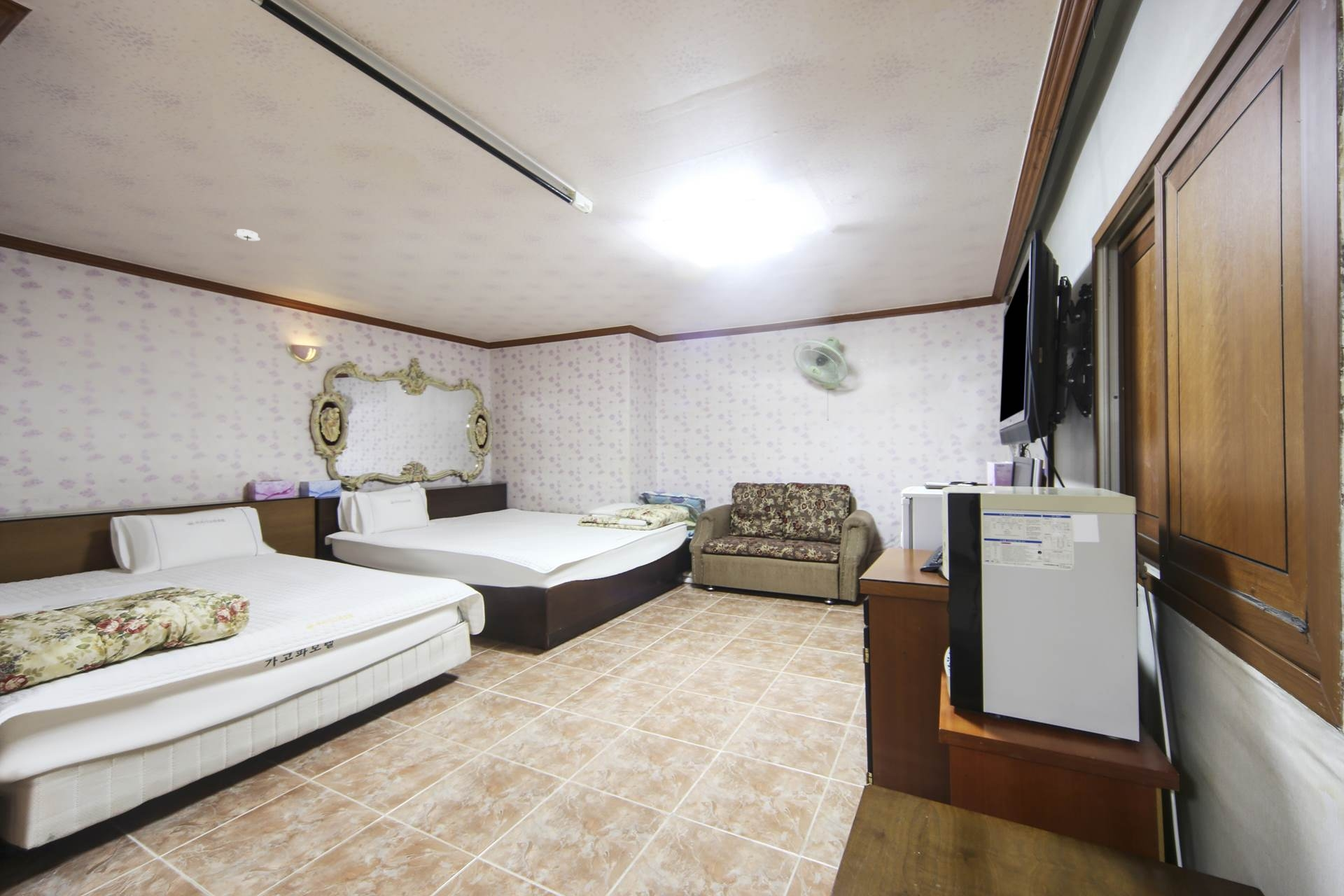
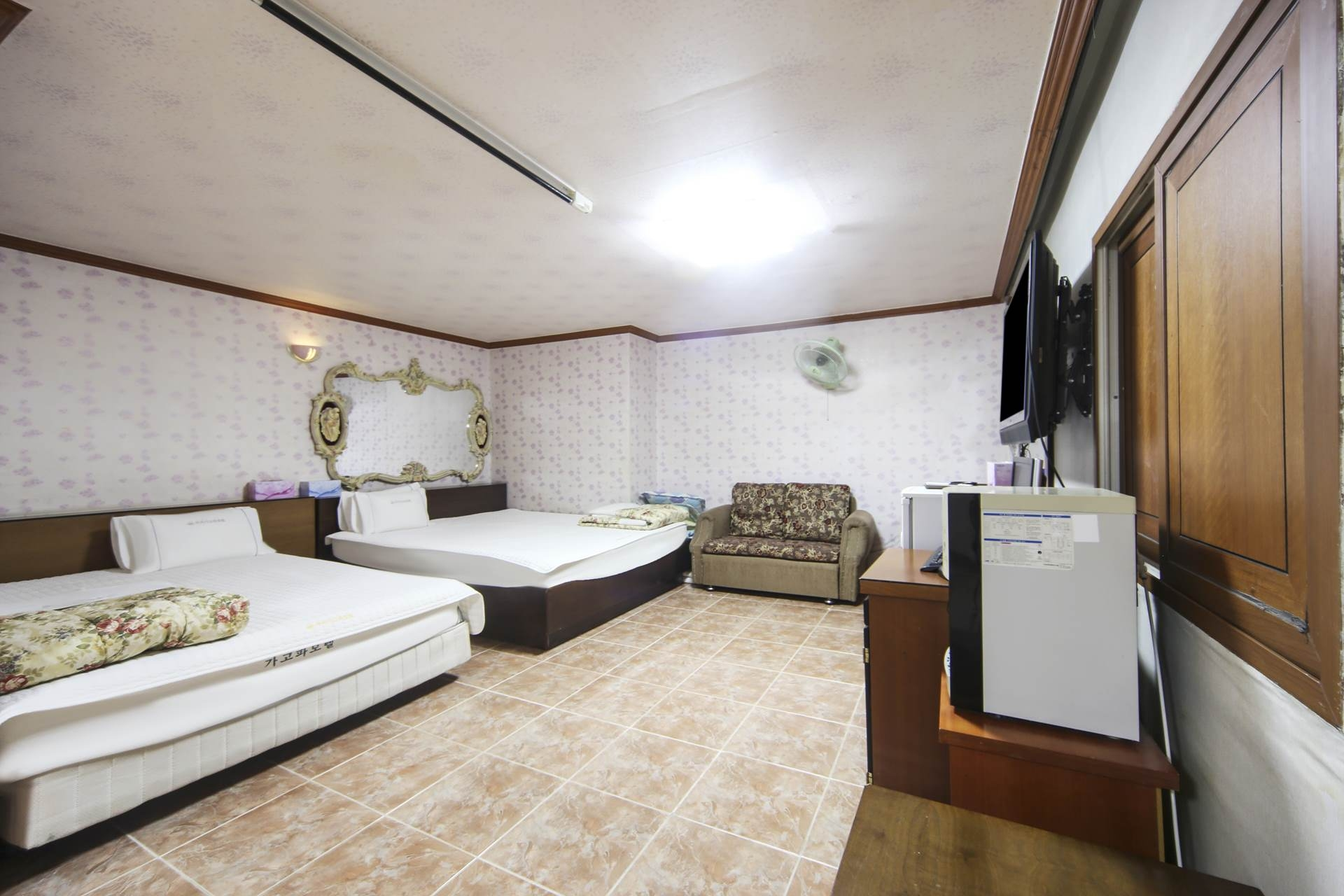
- smoke detector (246, 234)
